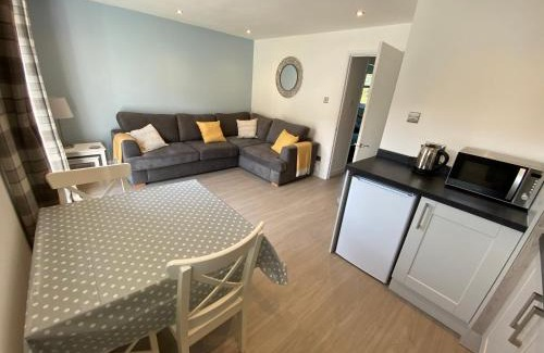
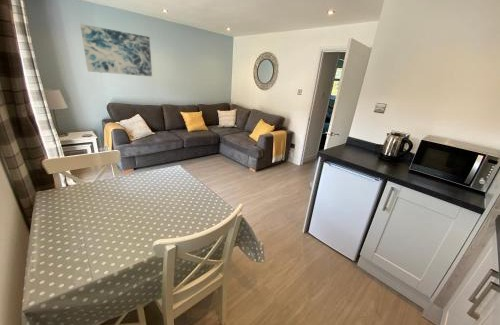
+ wall art (120, 53)
